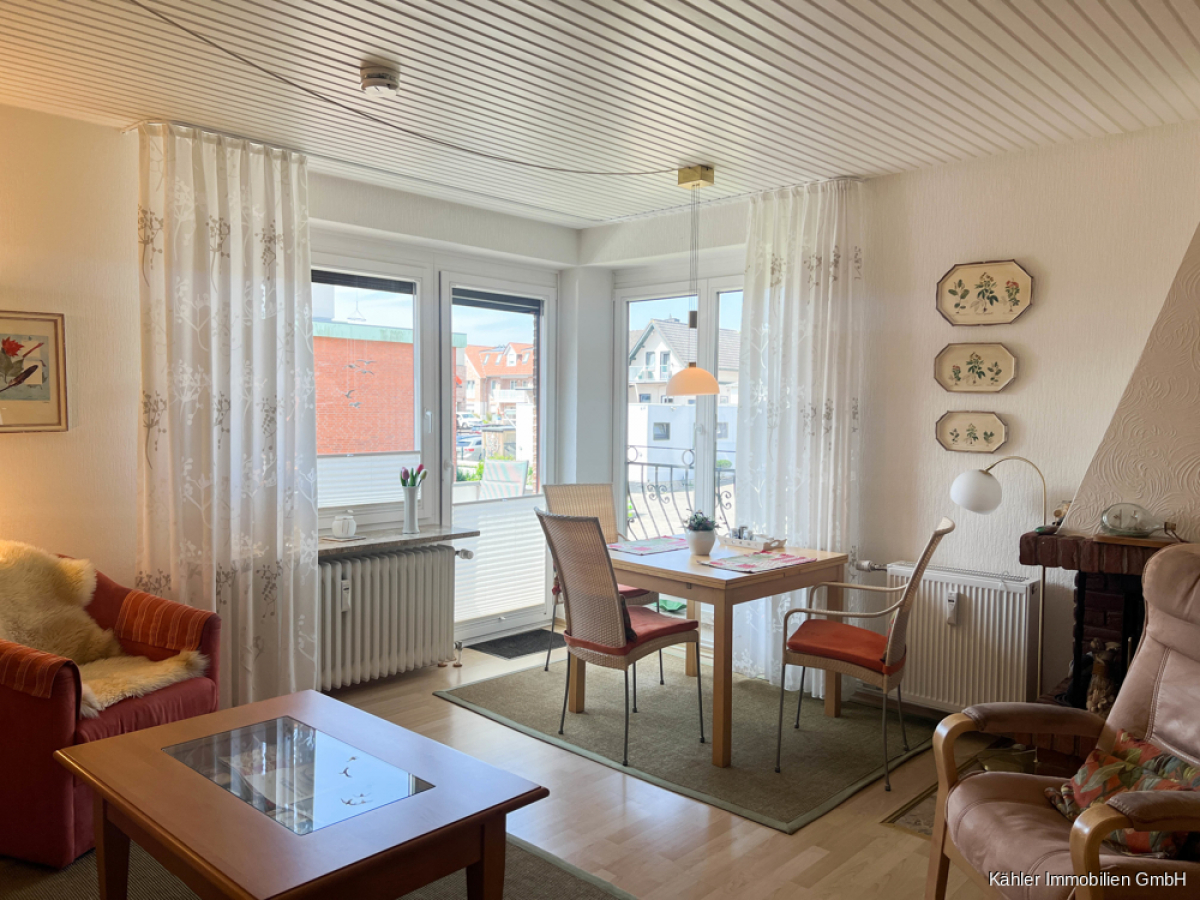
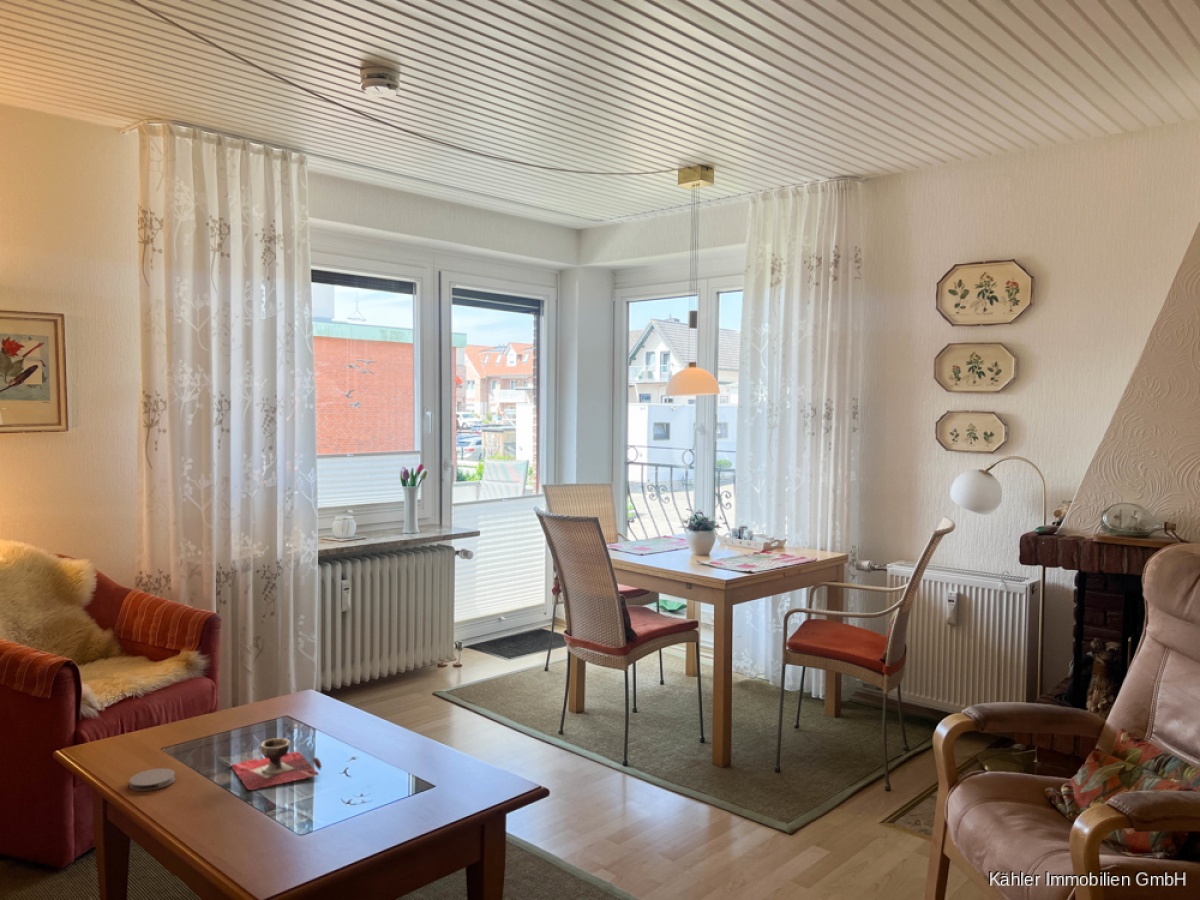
+ coaster (152, 779)
+ decorative bowl (275, 756)
